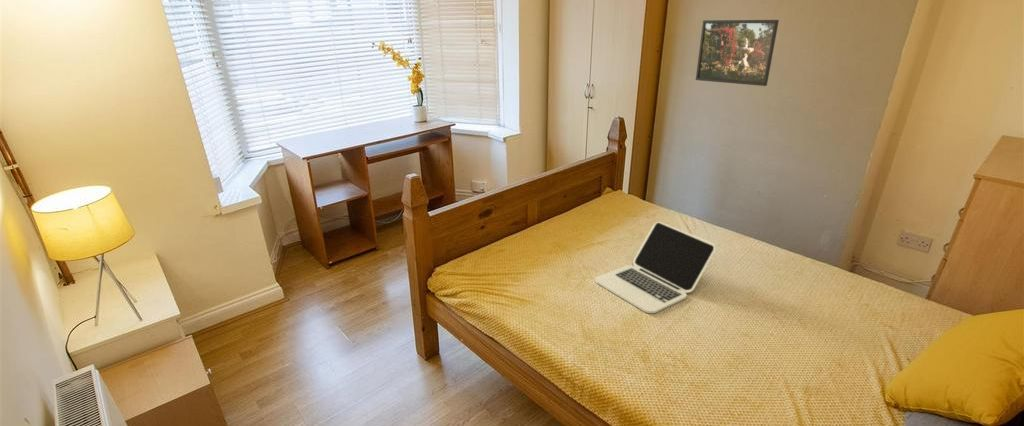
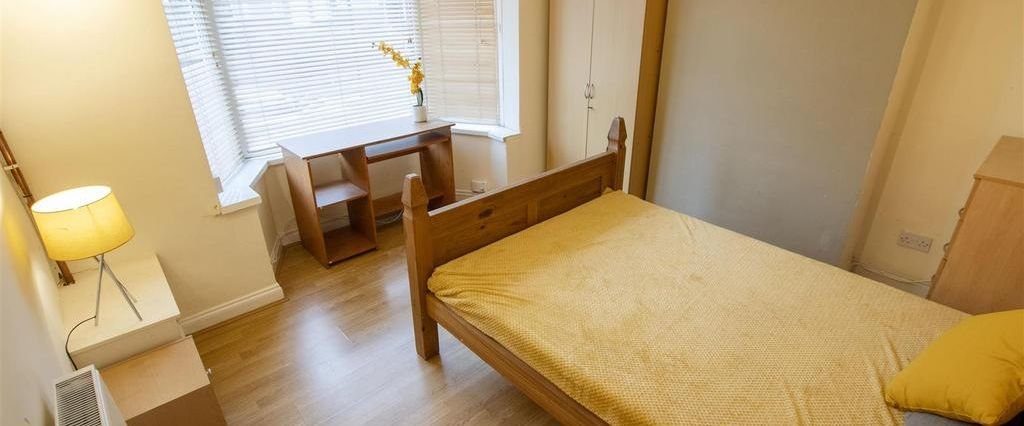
- laptop (653, 263)
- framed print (734, 52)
